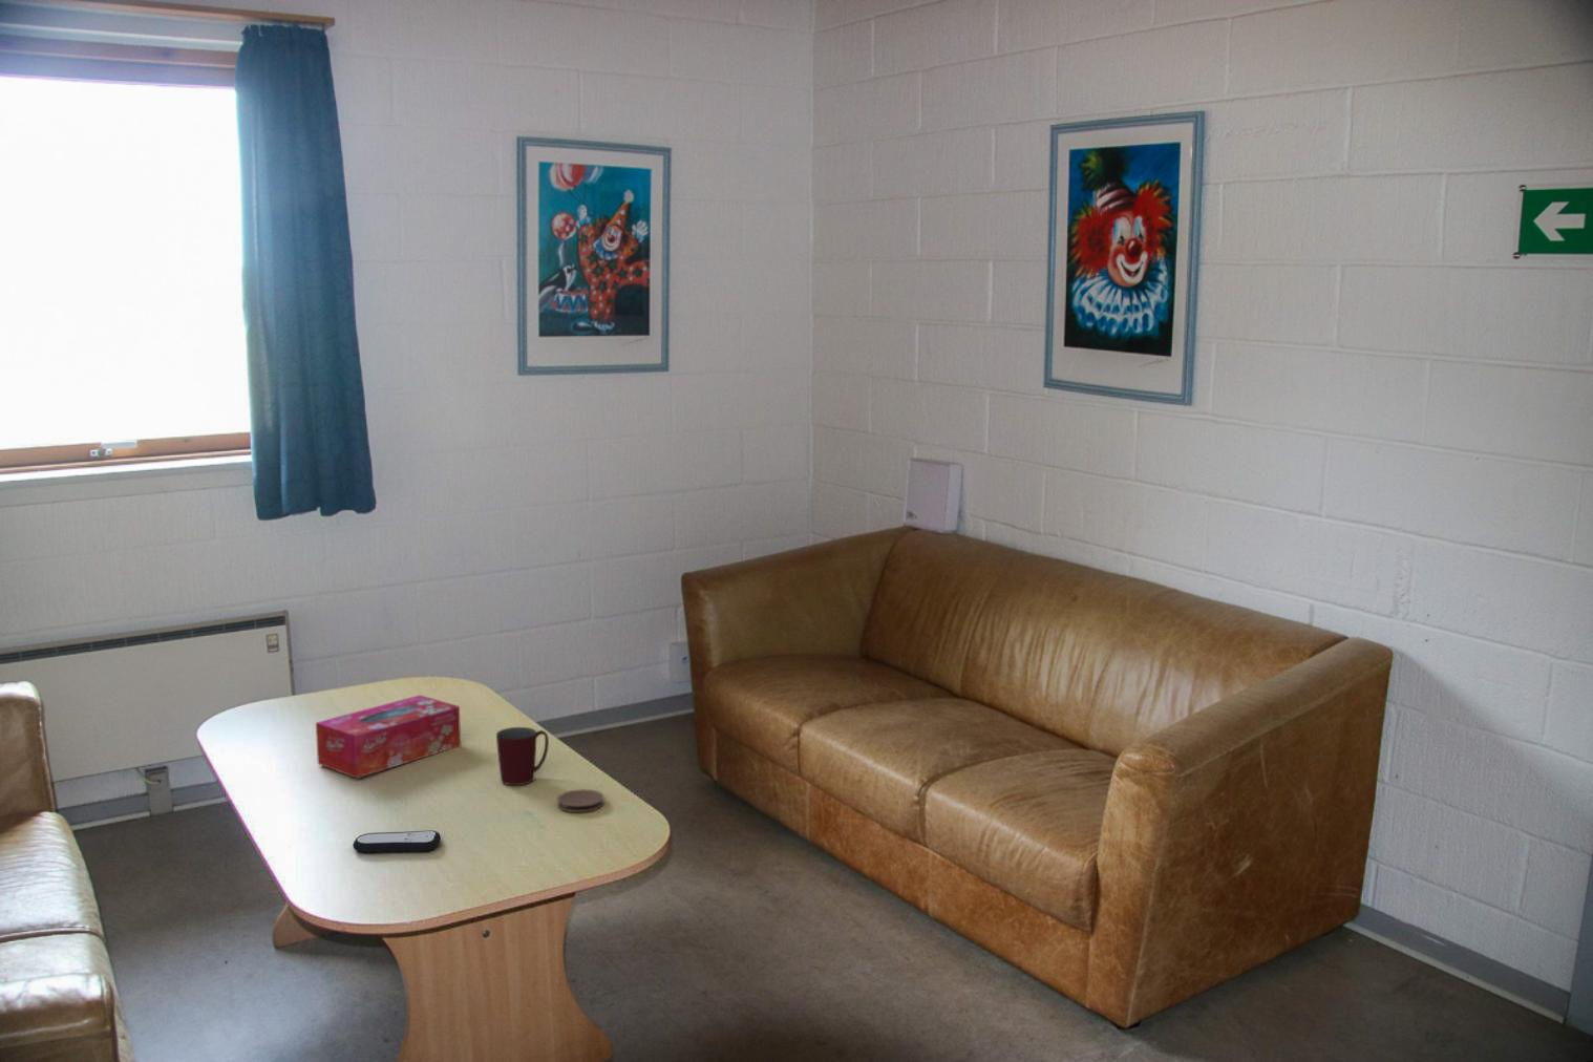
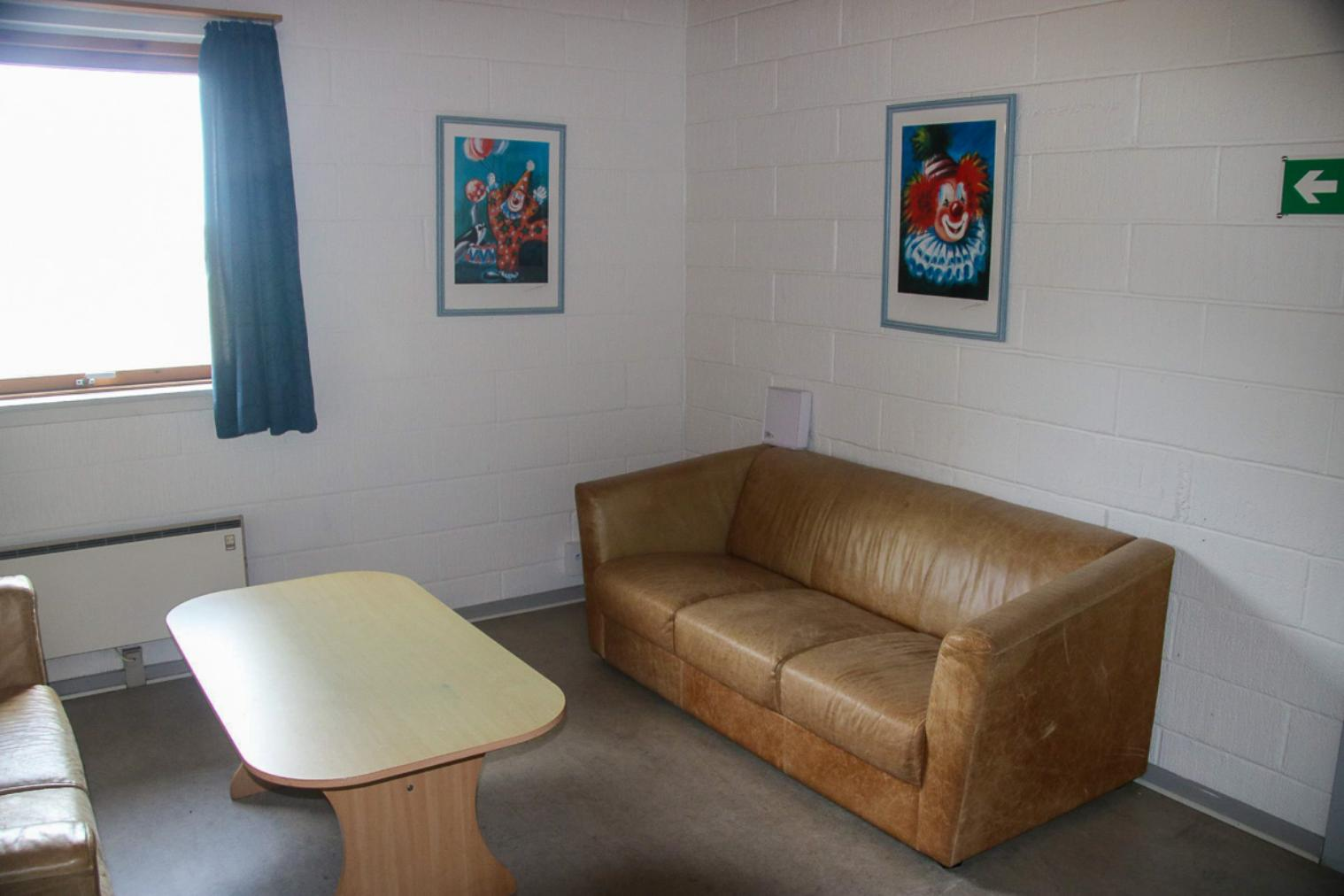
- mug (523, 755)
- tissue box (389, 735)
- remote control (397, 840)
- coaster (581, 801)
